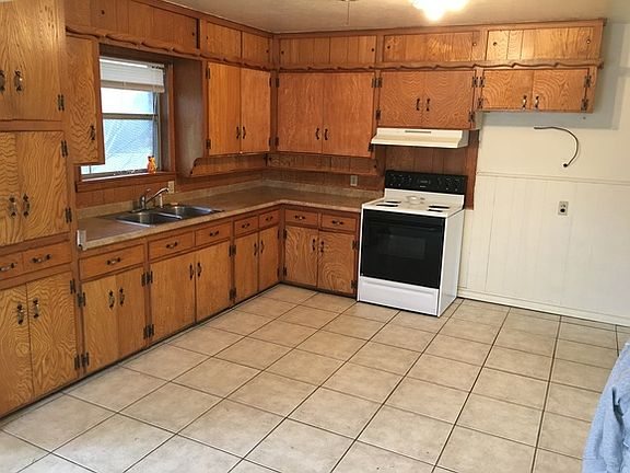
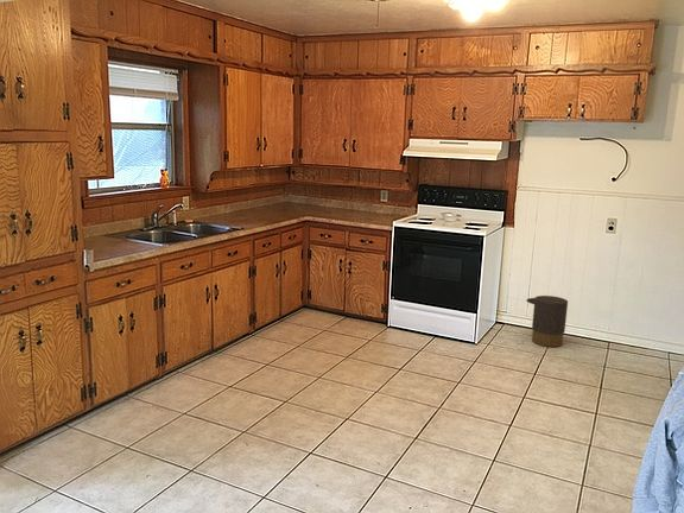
+ trash can (544, 318)
